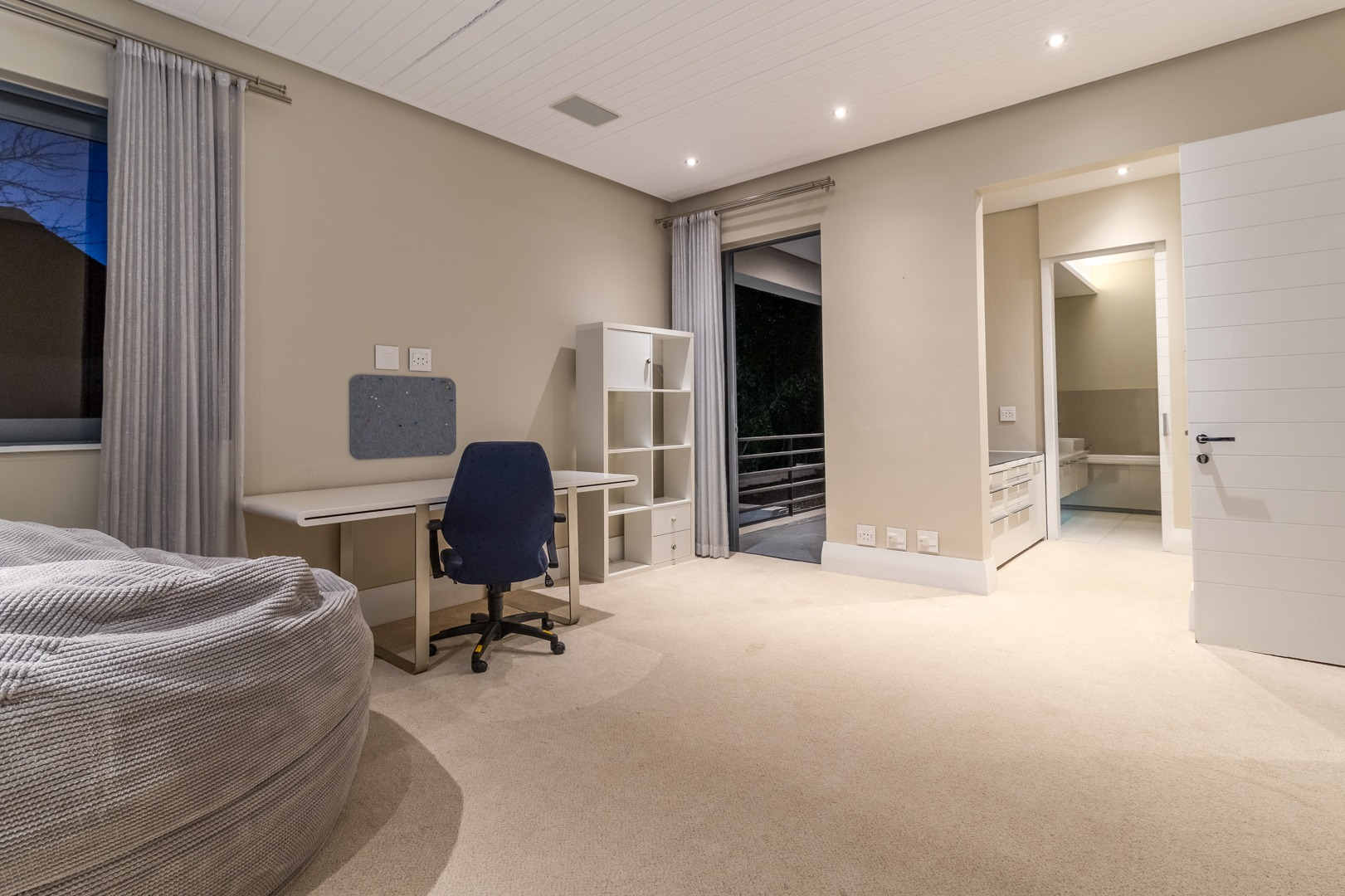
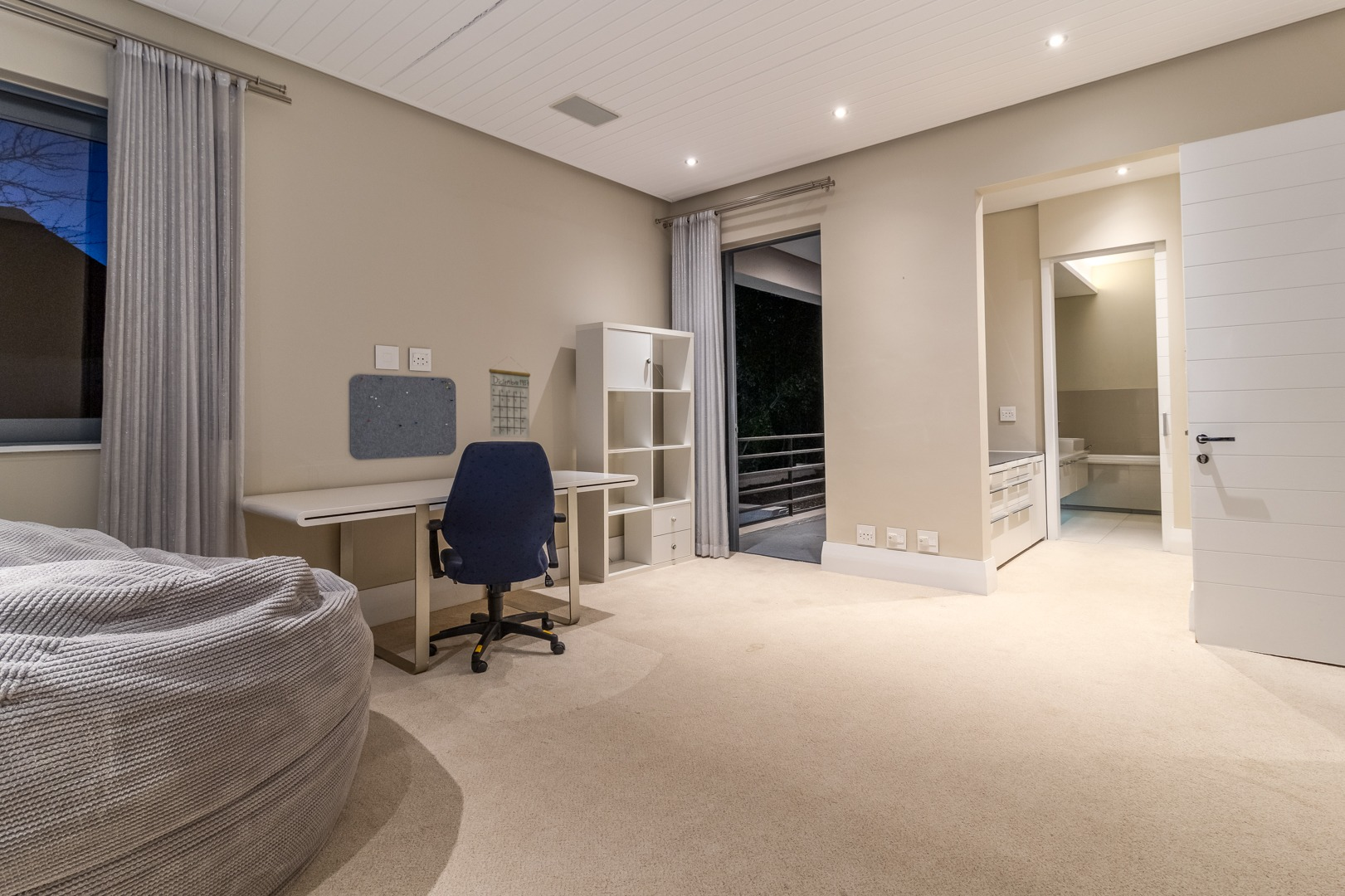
+ calendar (509, 396)
